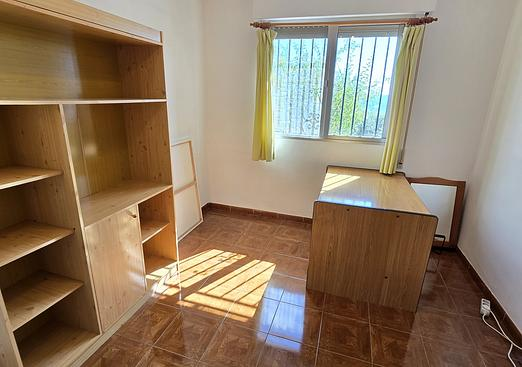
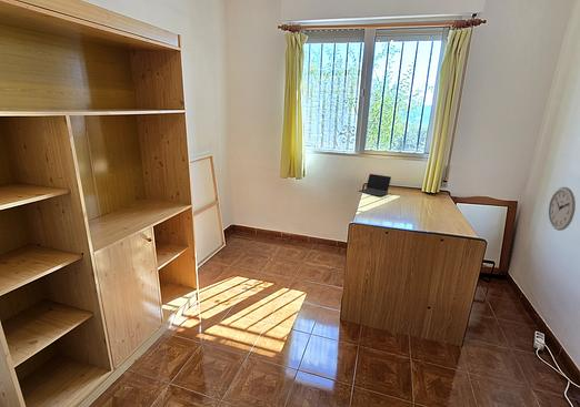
+ laptop computer (374, 184)
+ wall clock (560, 208)
